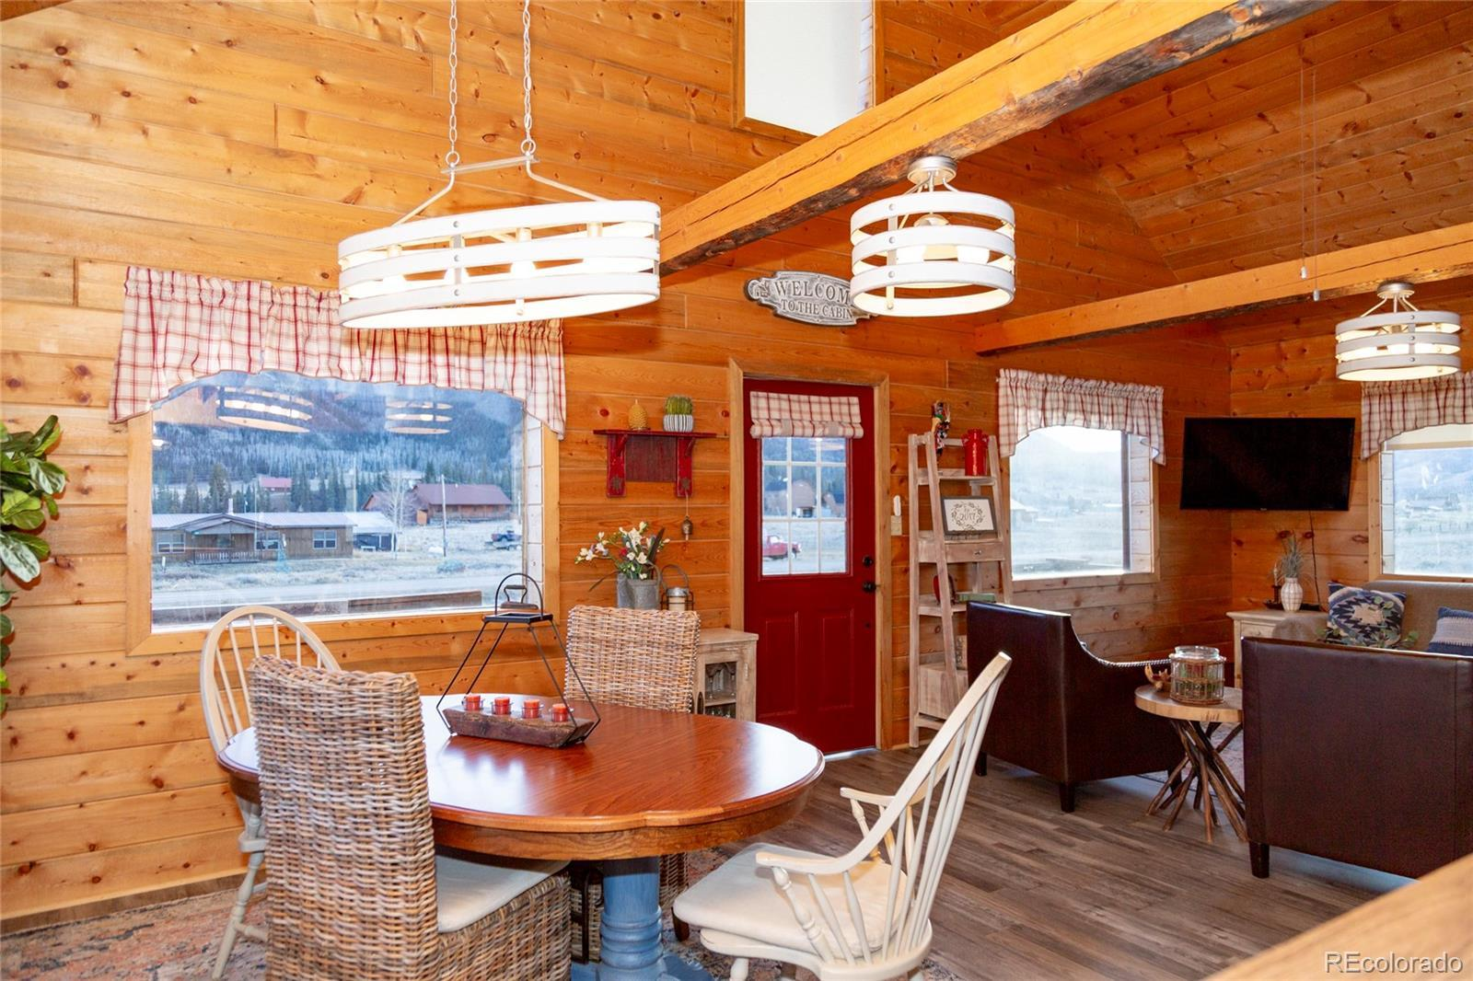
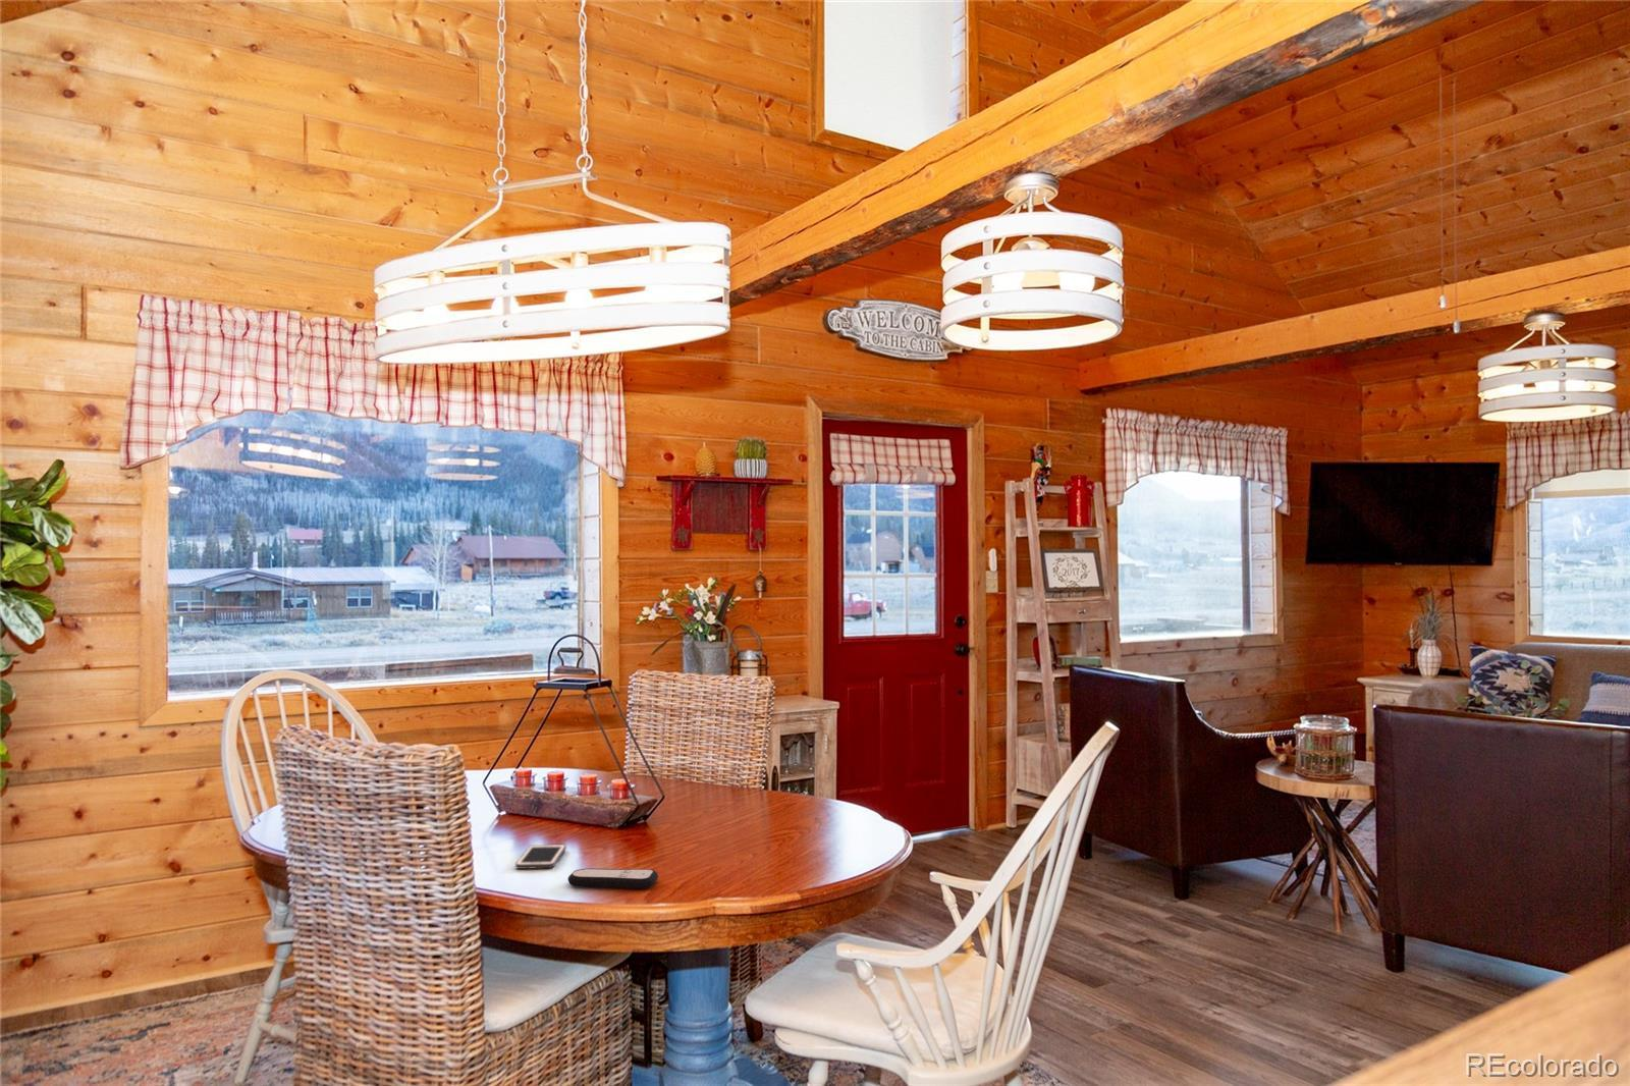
+ cell phone (541, 856)
+ remote control (612, 878)
